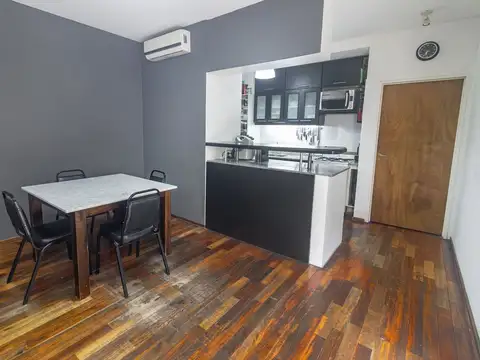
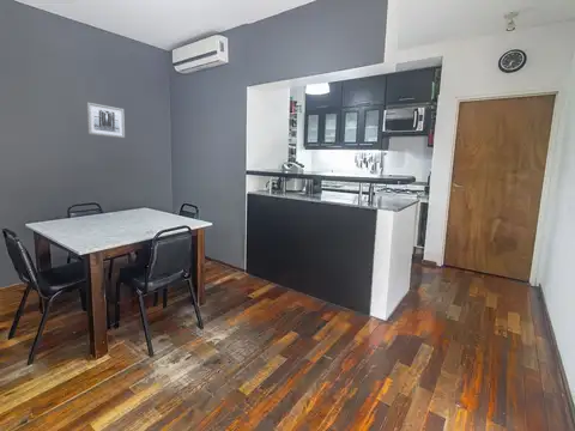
+ wall art (107, 121)
